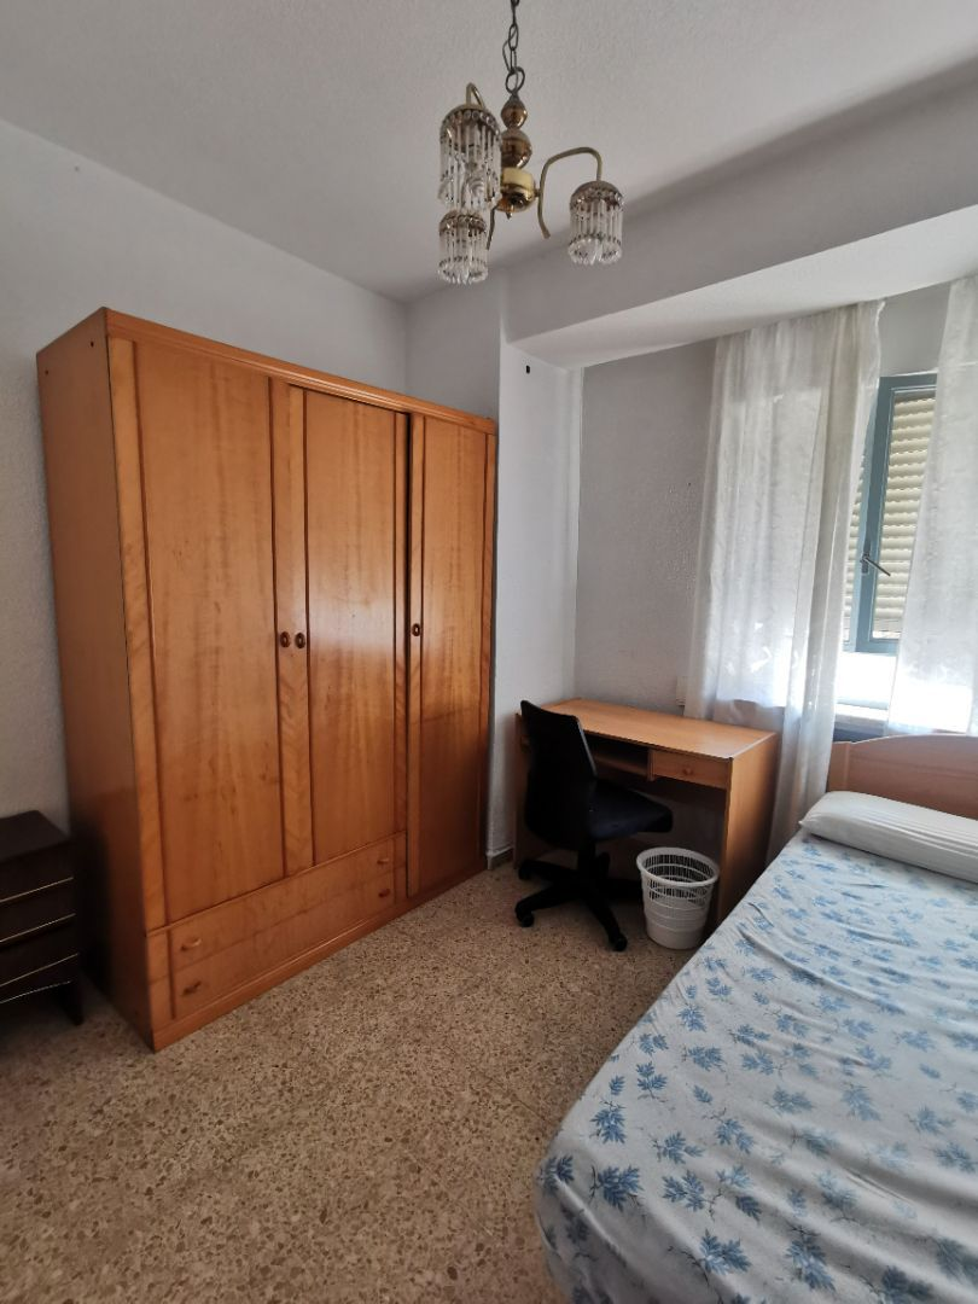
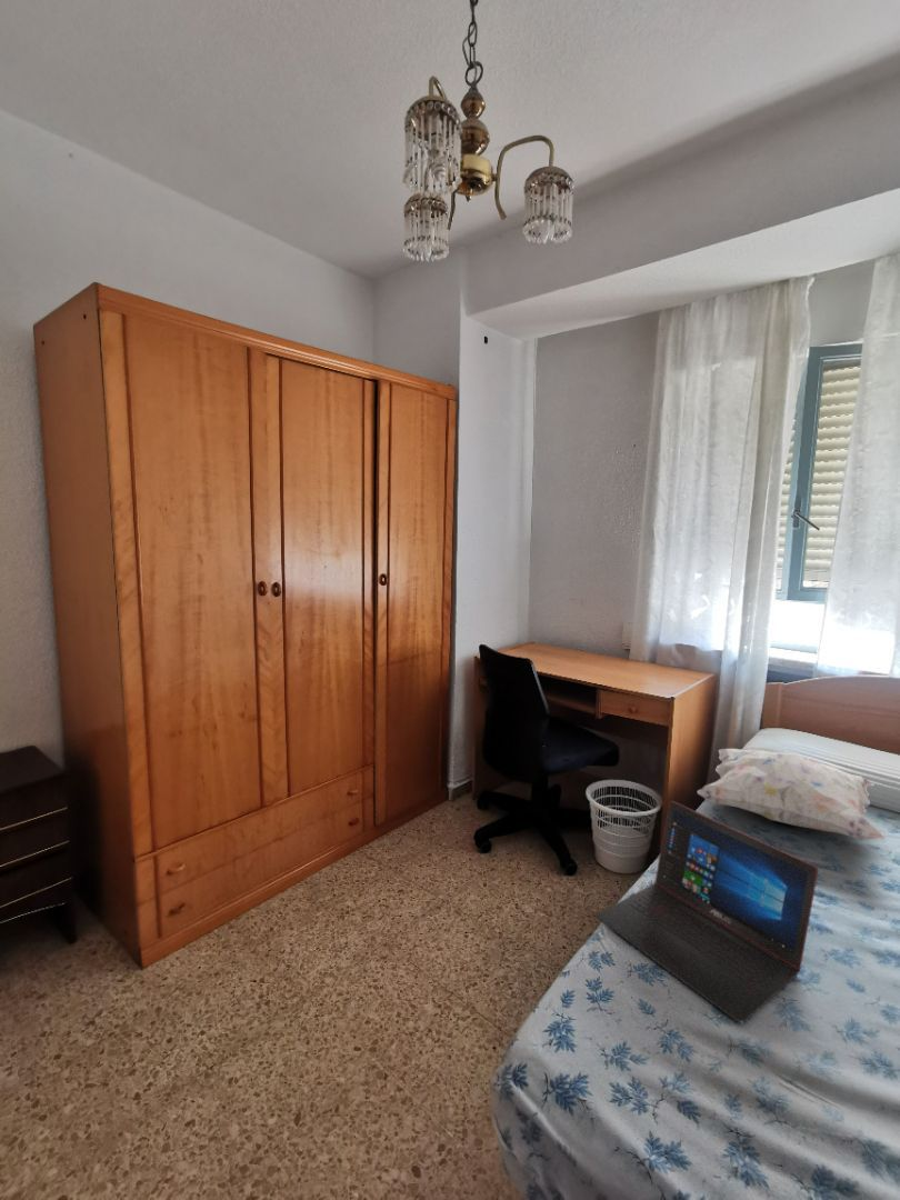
+ laptop (699, 894)
+ decorative pillow (788, 788)
